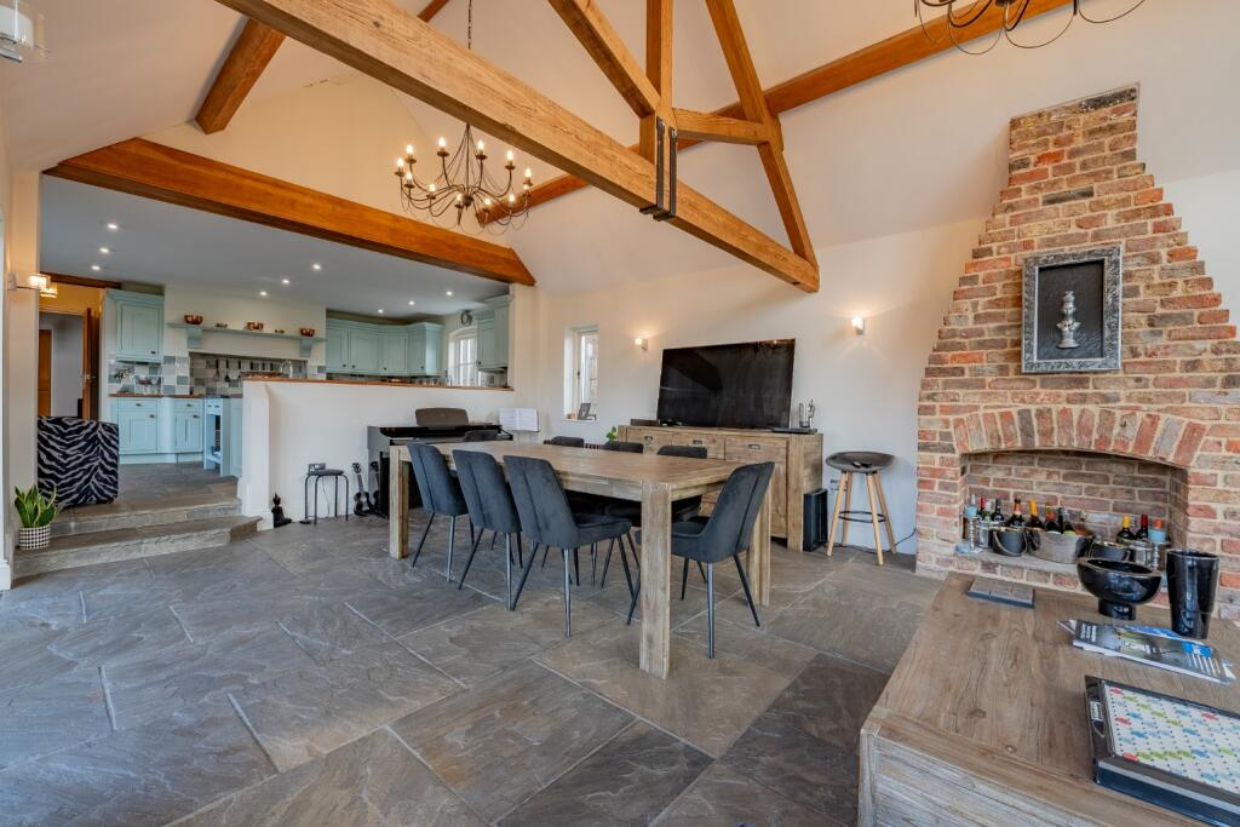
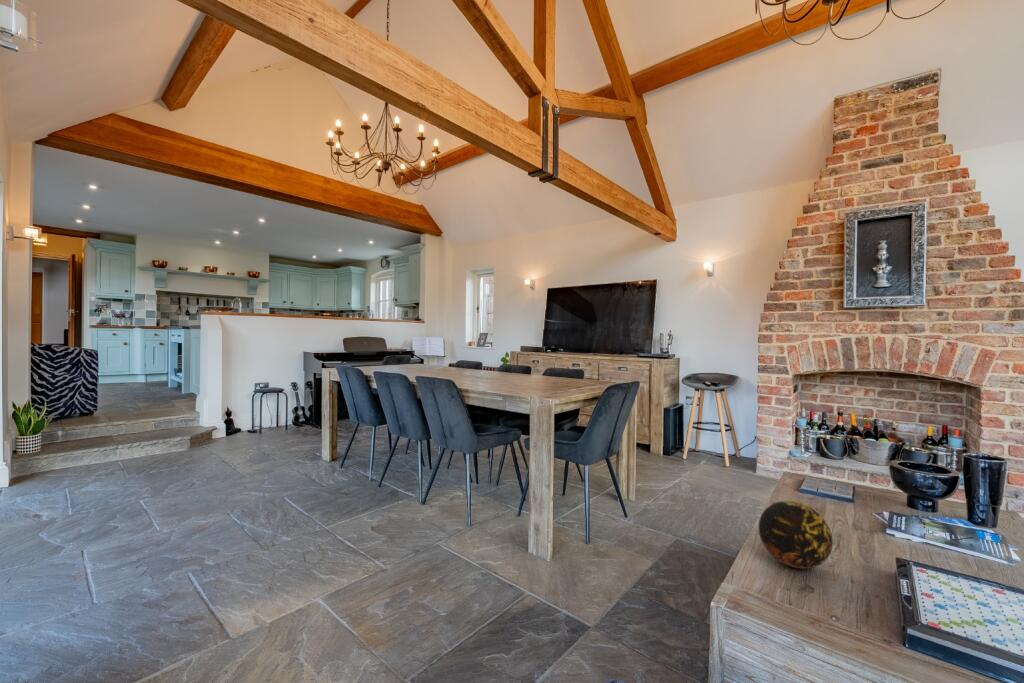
+ decorative orb (794, 533)
